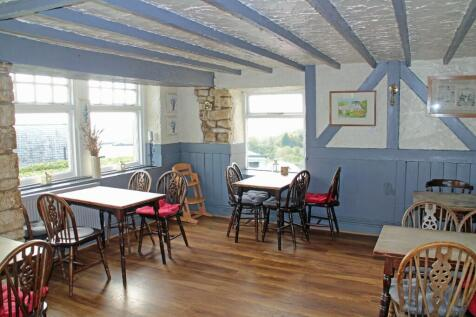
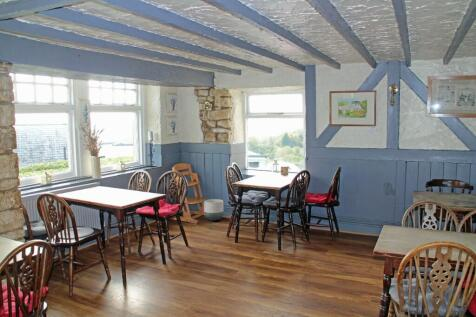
+ planter (213, 210)
